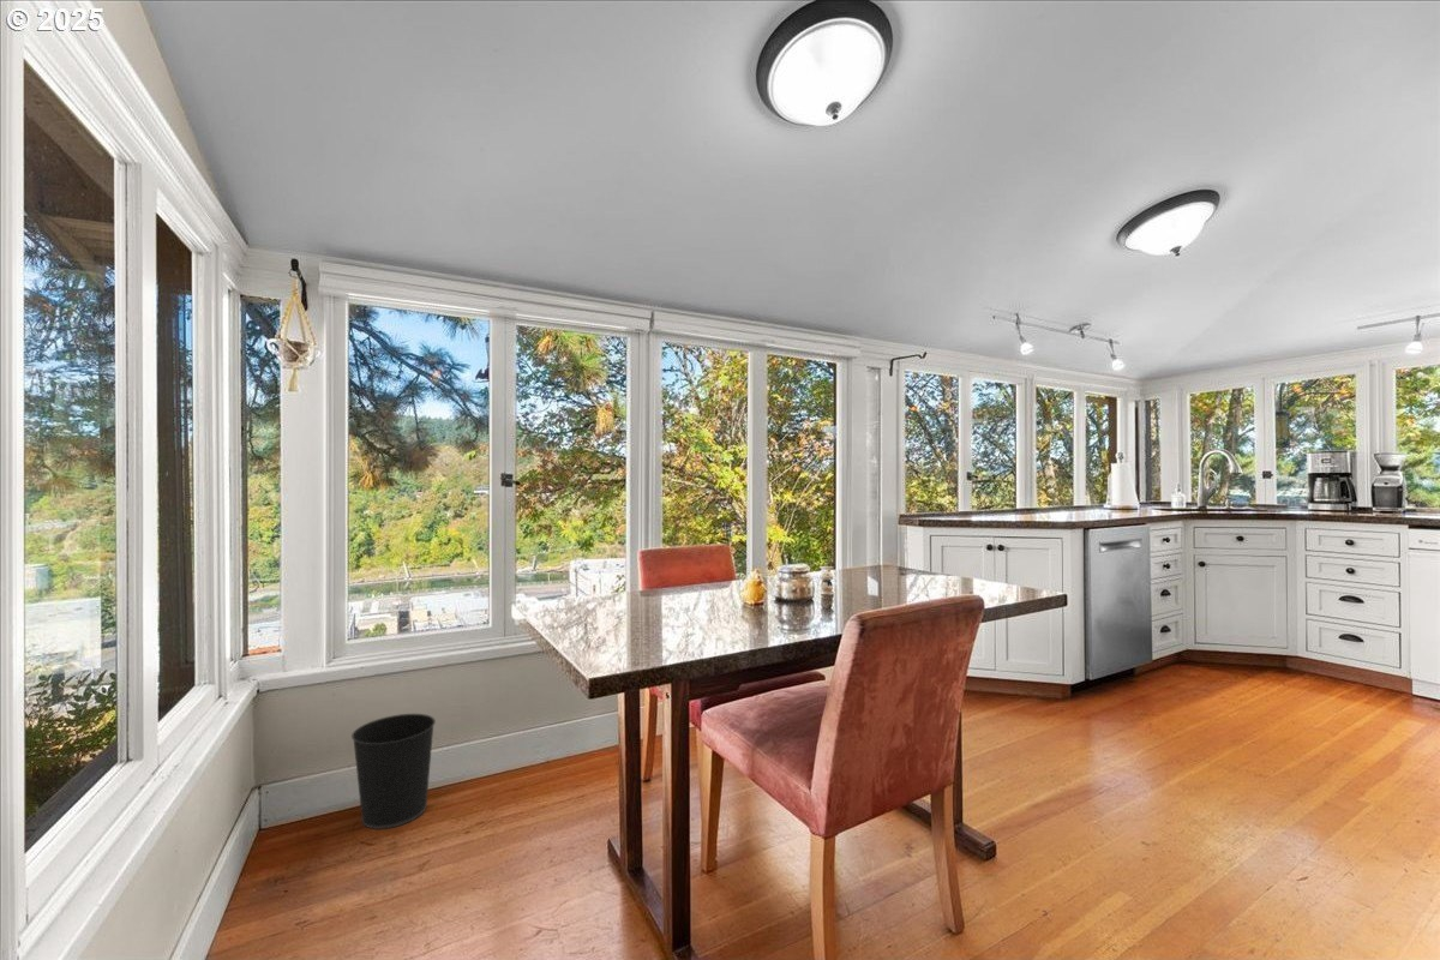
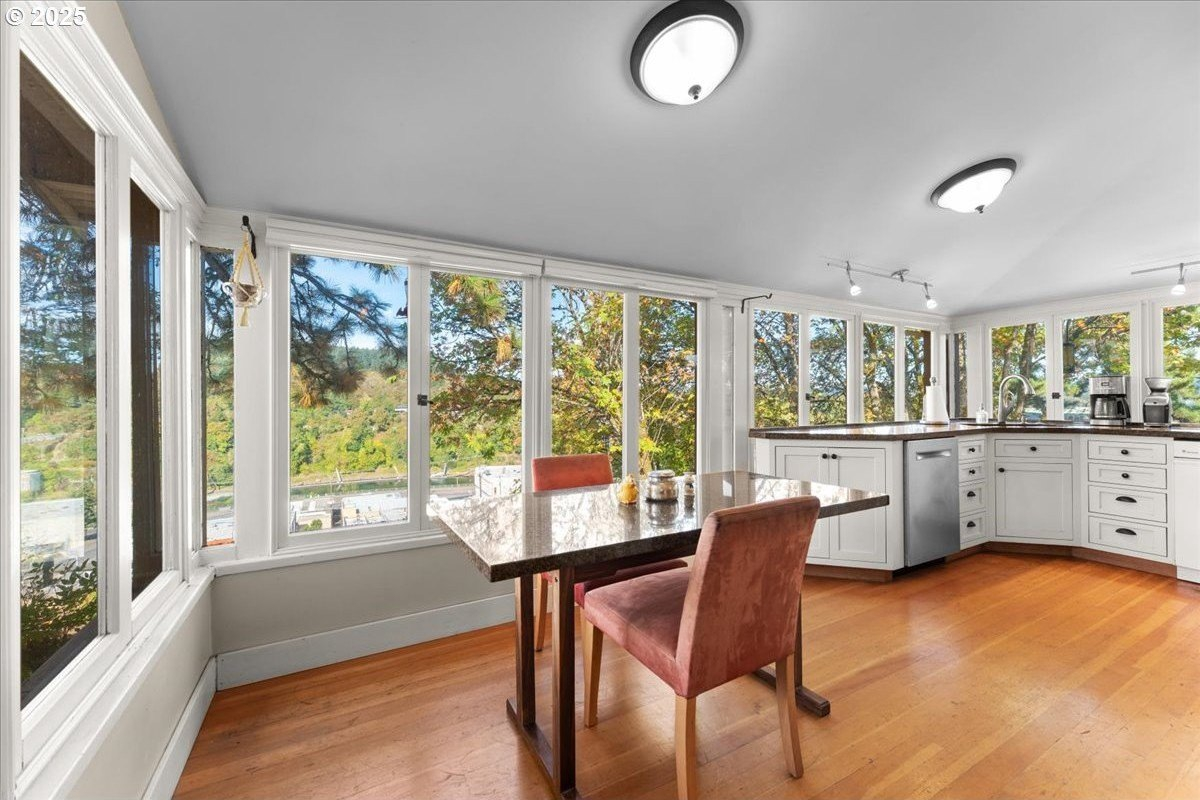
- wastebasket (395, 769)
